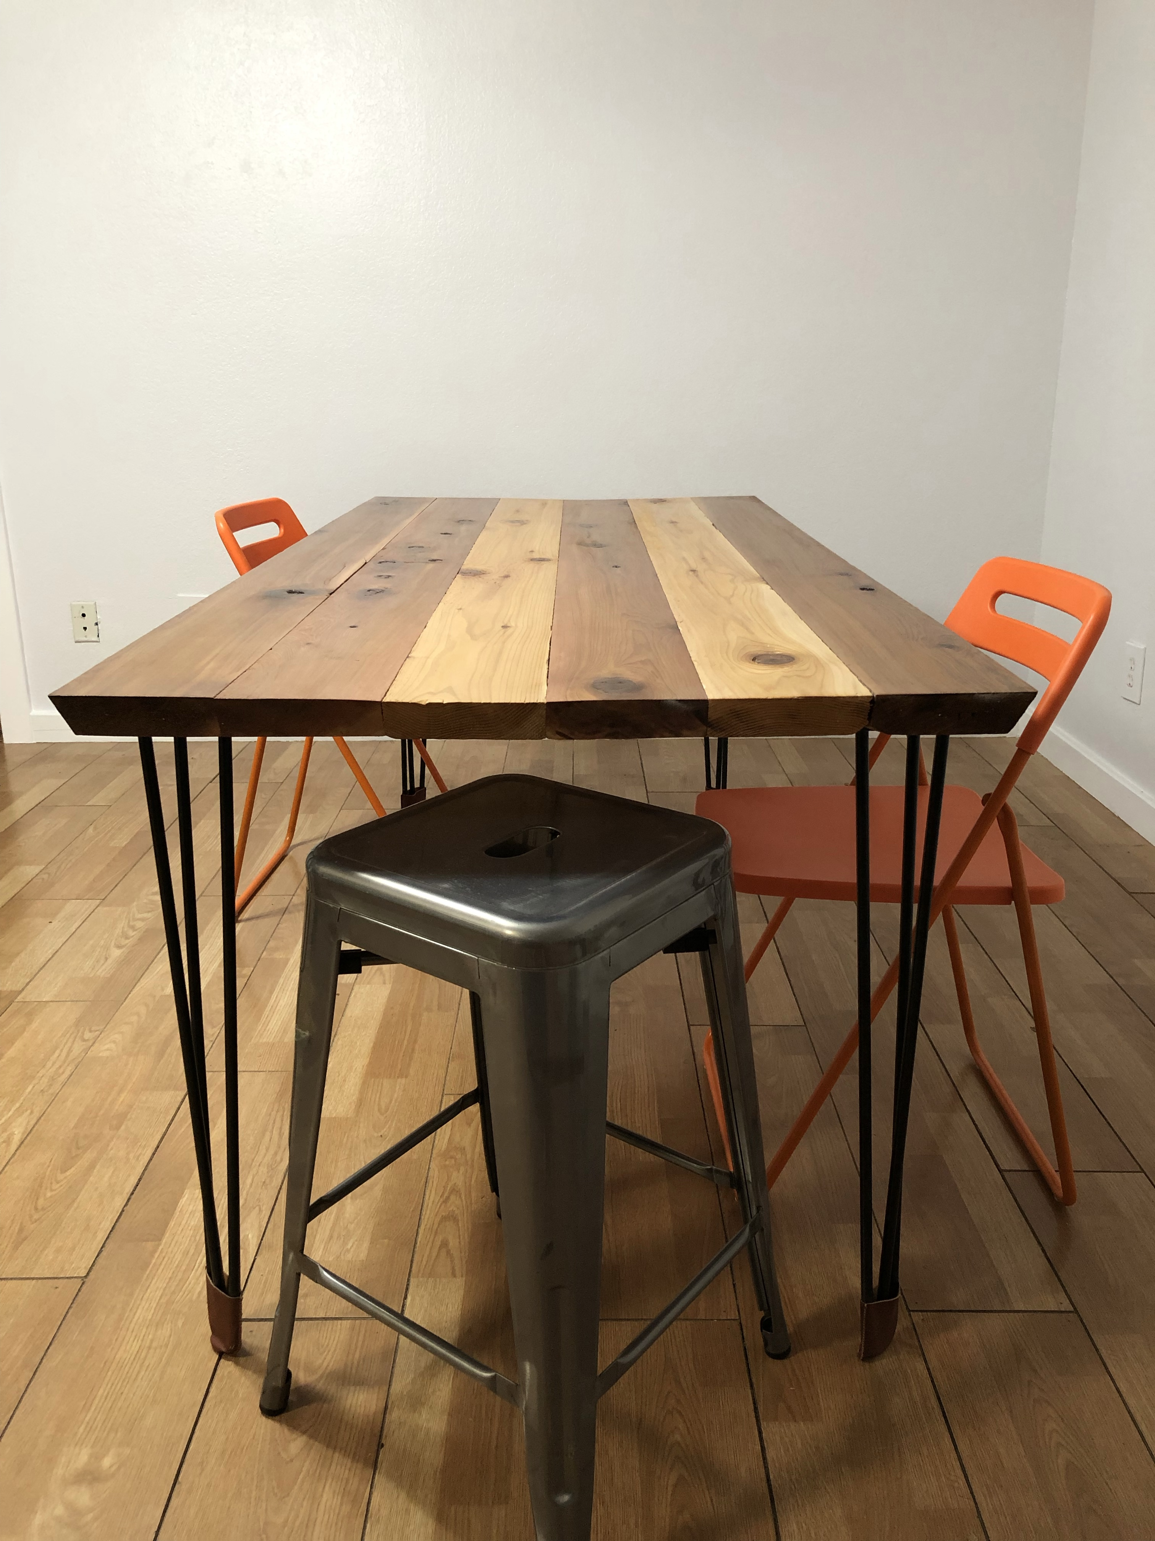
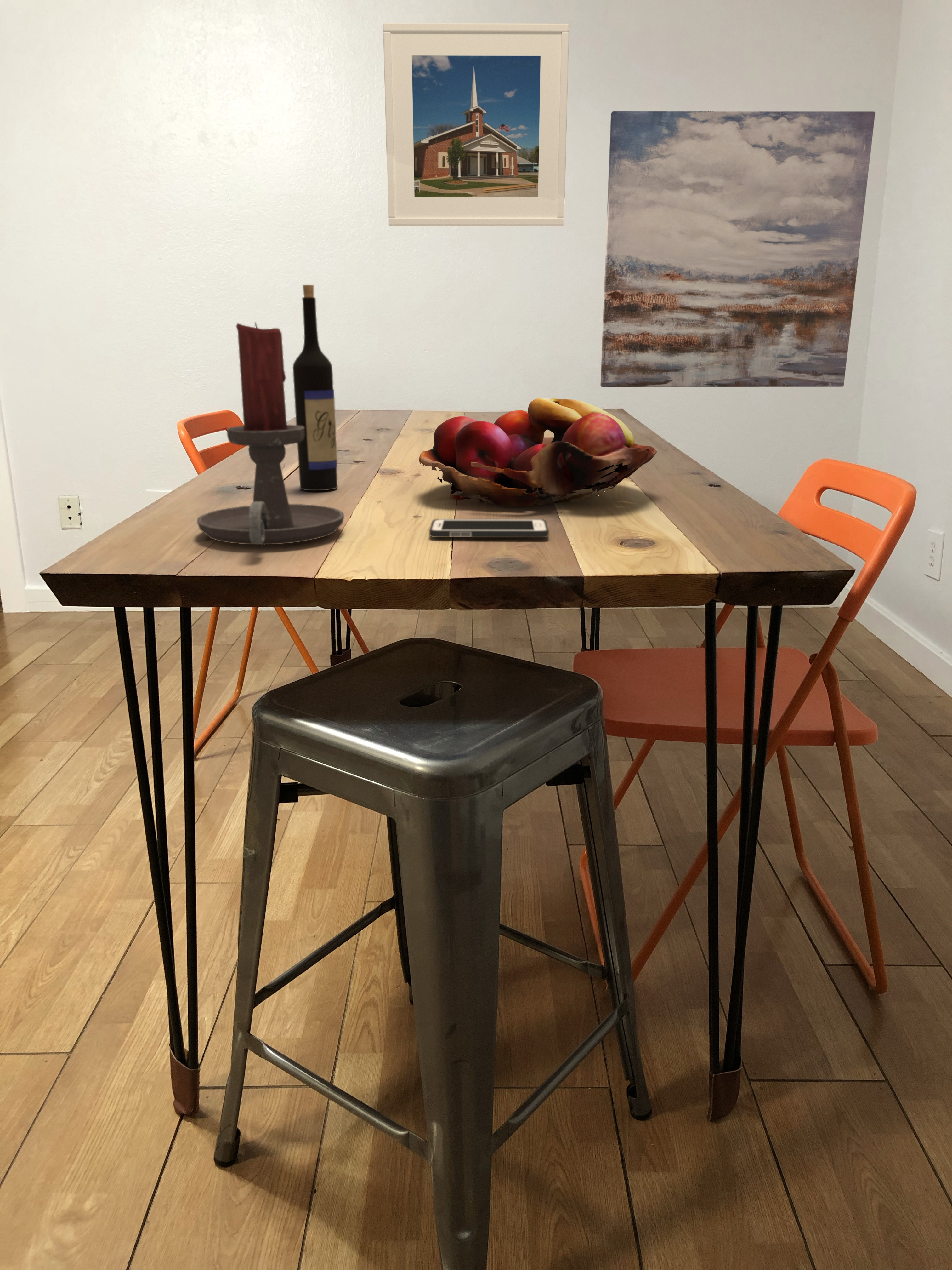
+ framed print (476, 128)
+ fruit basket (539, 448)
+ candle holder (263, 433)
+ wall art (732, 255)
+ wine bottle (314, 389)
+ cell phone (489, 528)
